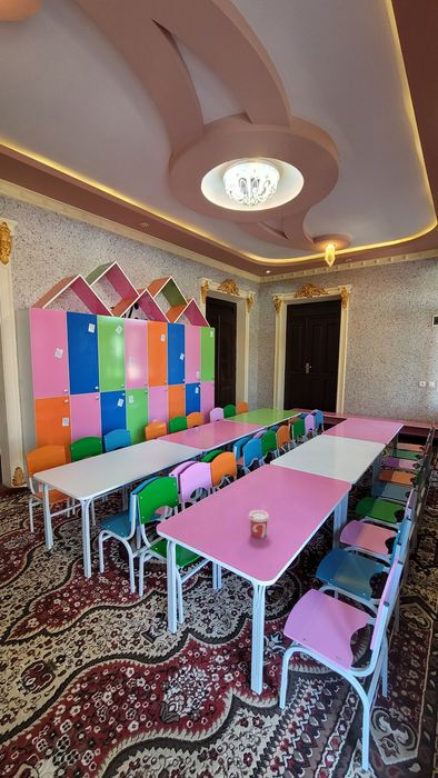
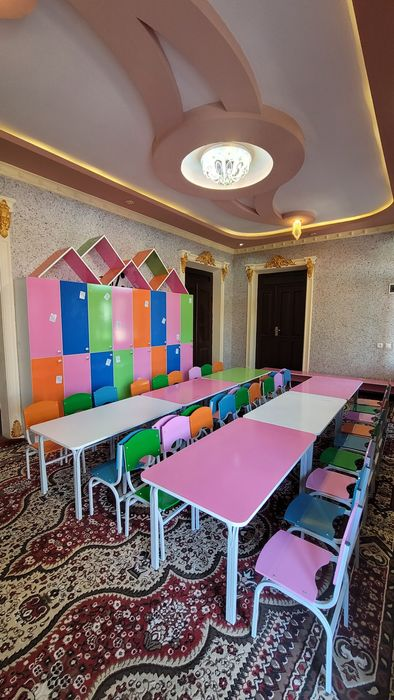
- cup (258, 523)
